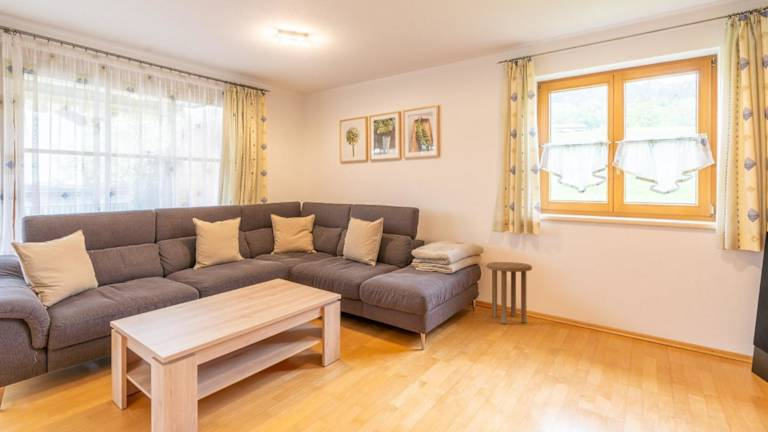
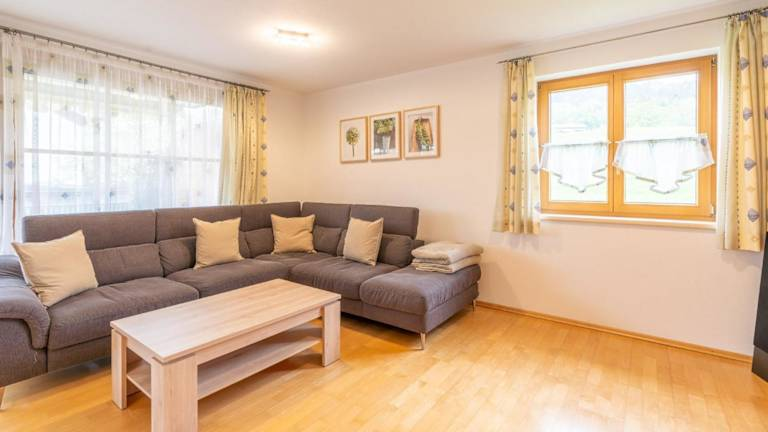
- side table (506, 292)
